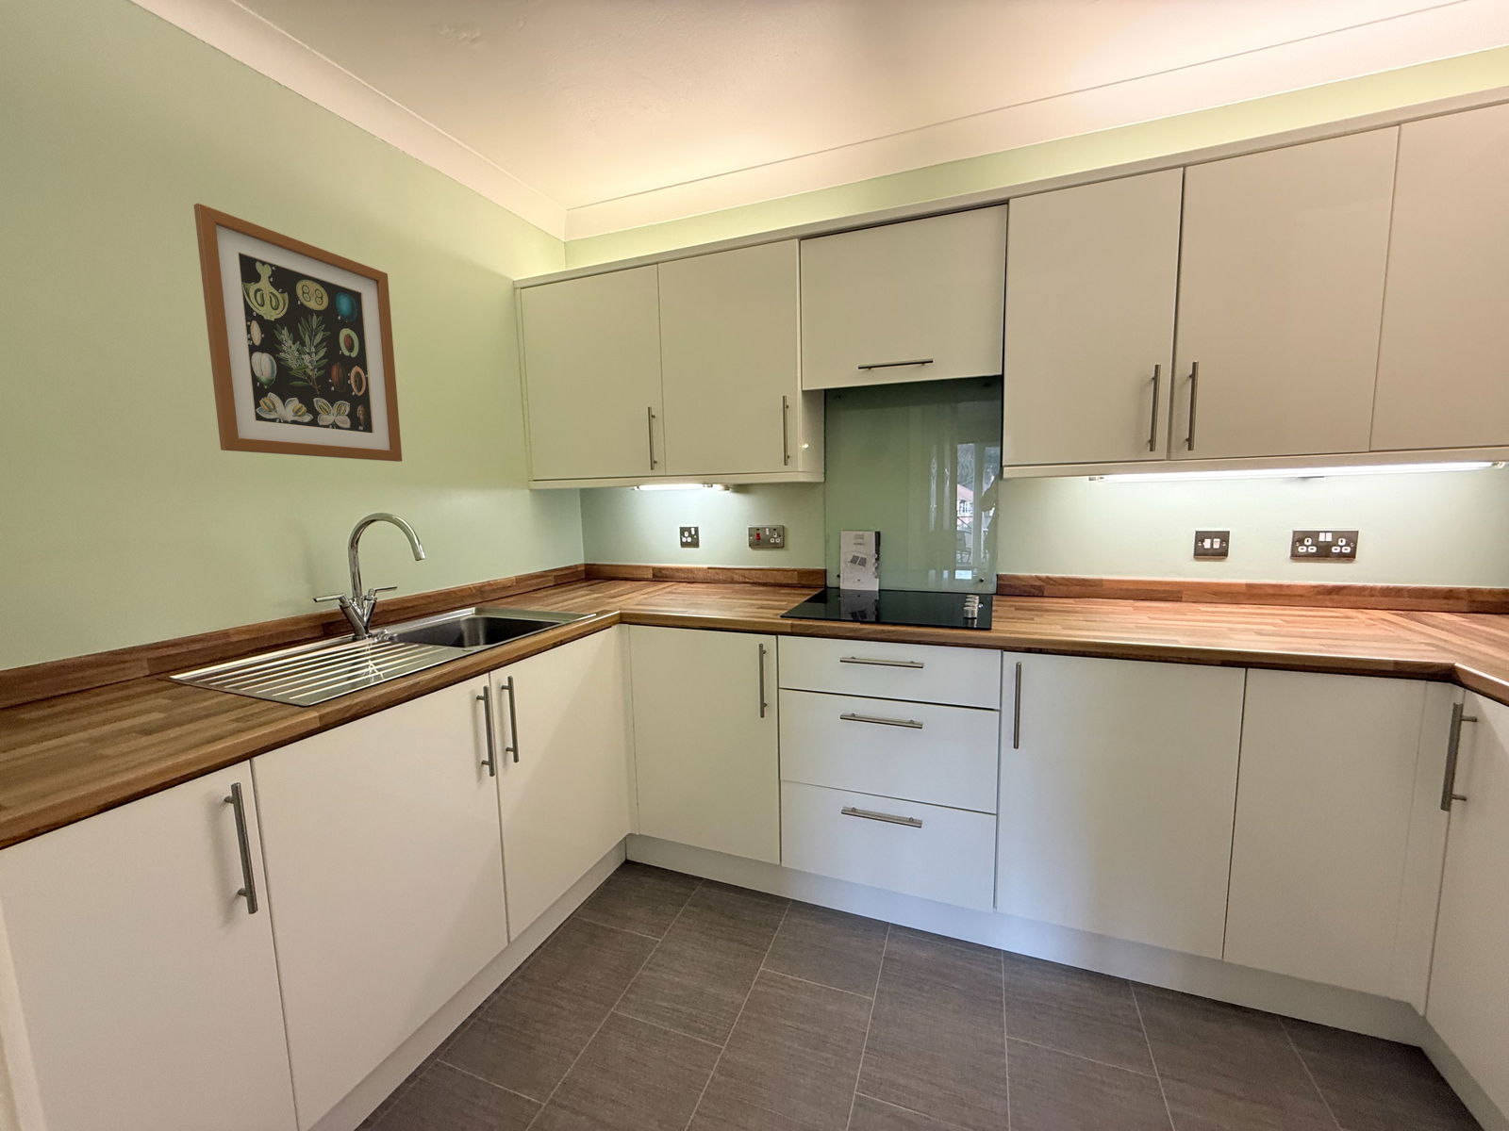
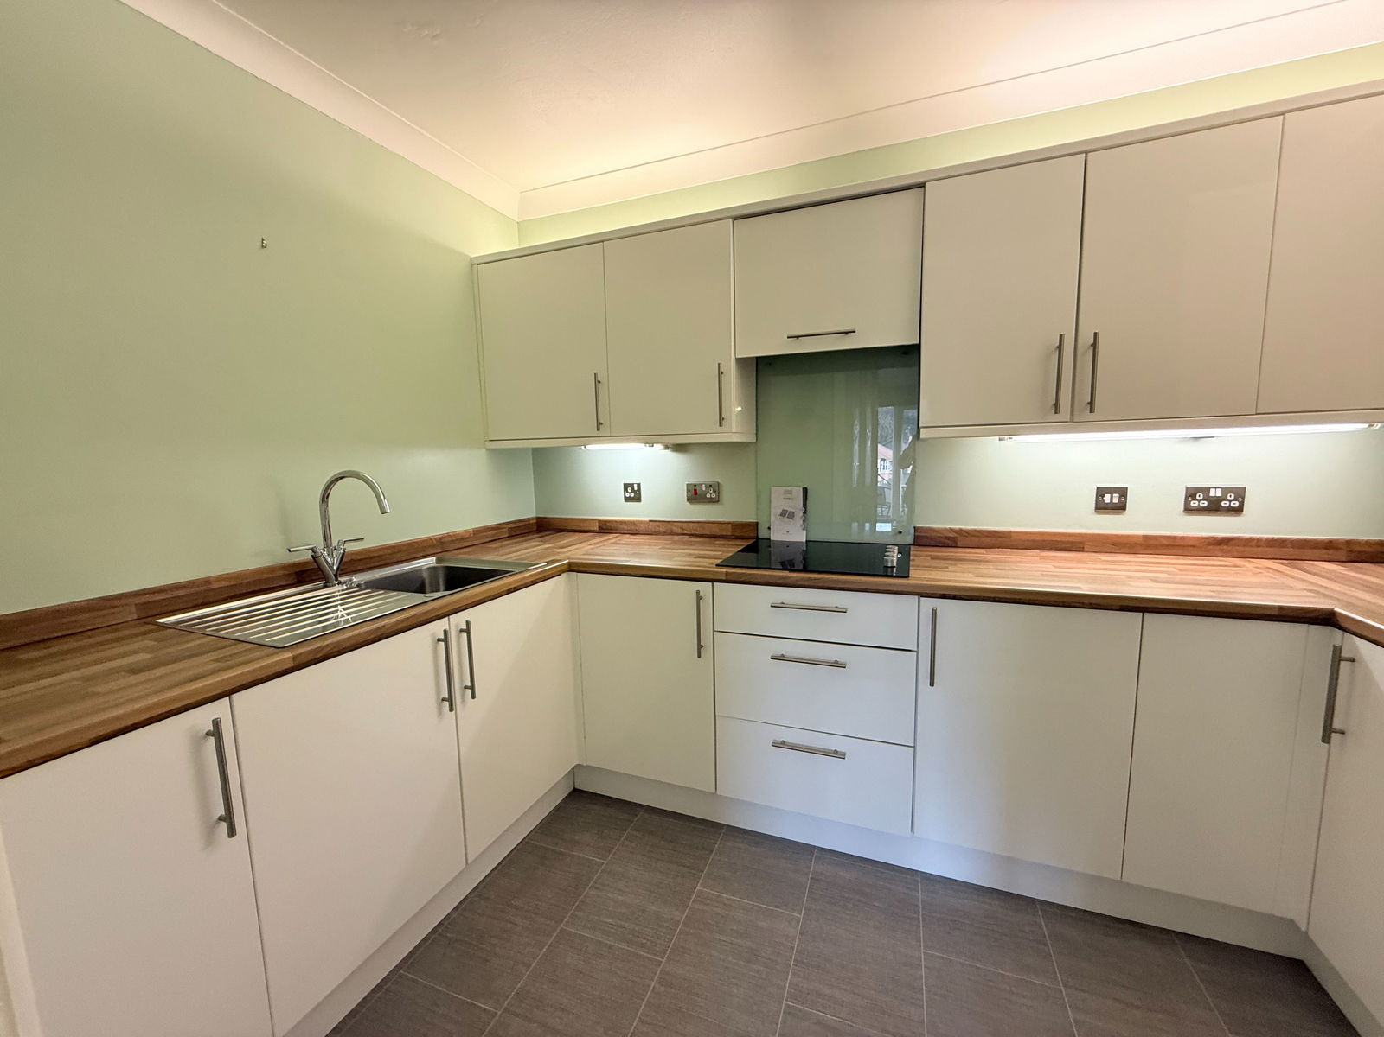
- wall art (314, 352)
